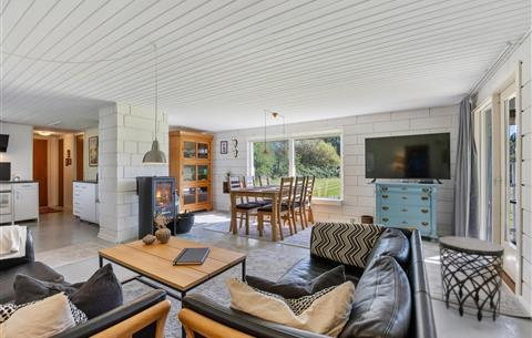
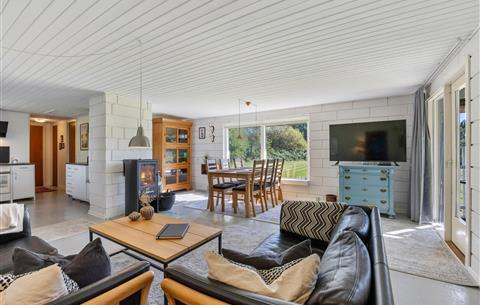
- side table (469, 276)
